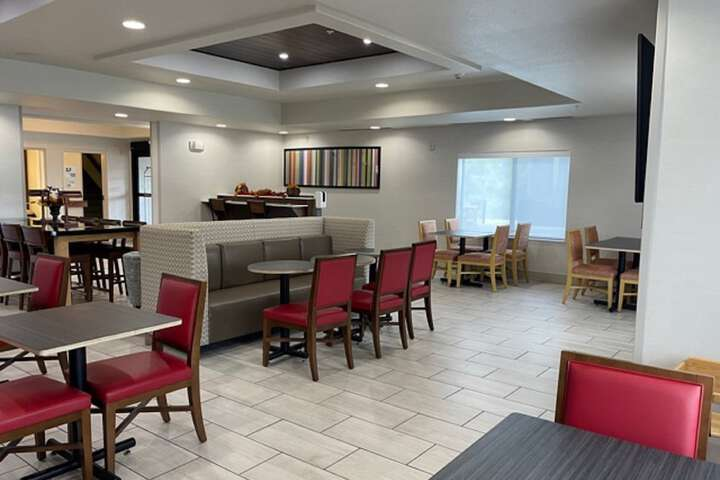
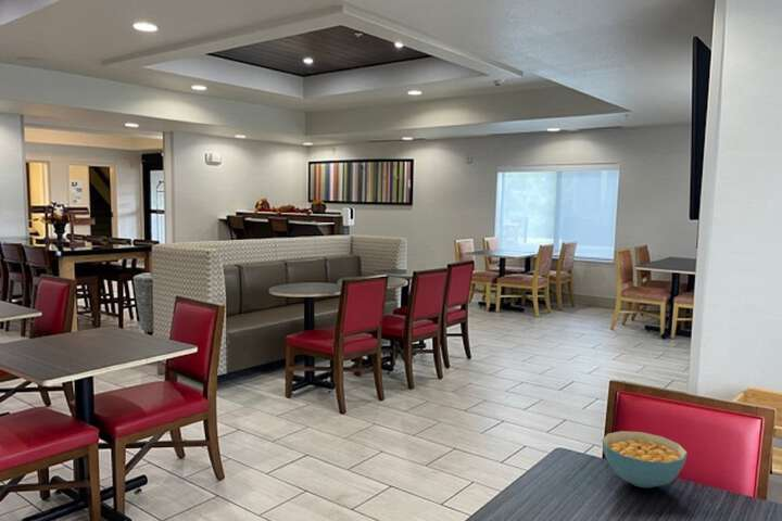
+ cereal bowl (642, 463)
